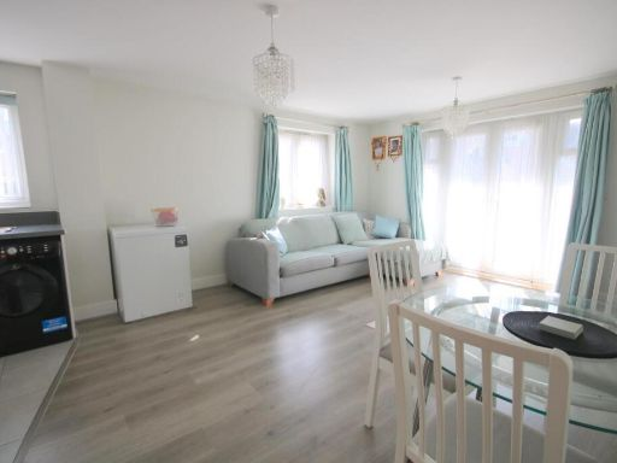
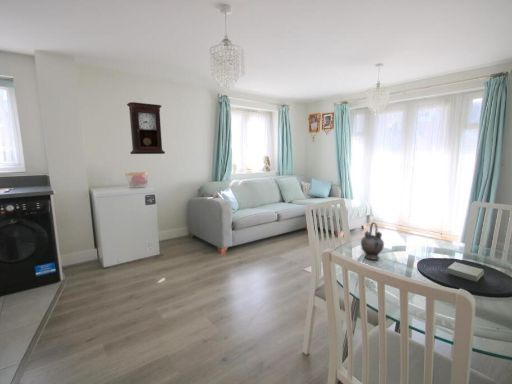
+ pendulum clock (146, 129)
+ teapot (373, 240)
